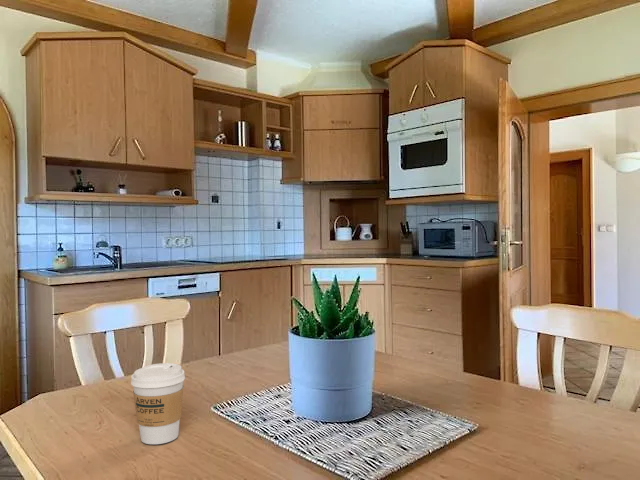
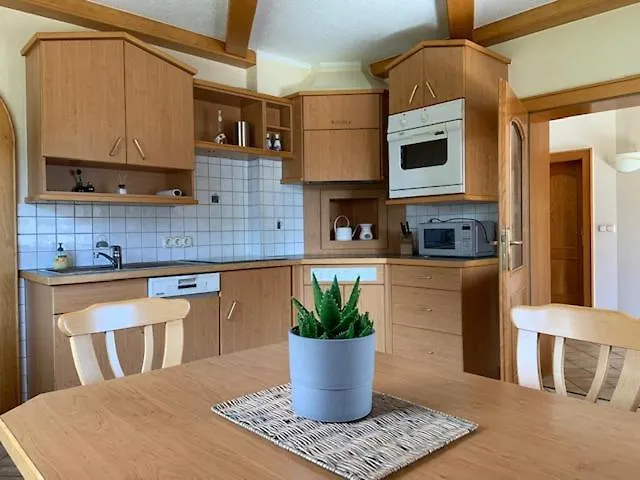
- coffee cup (158, 402)
